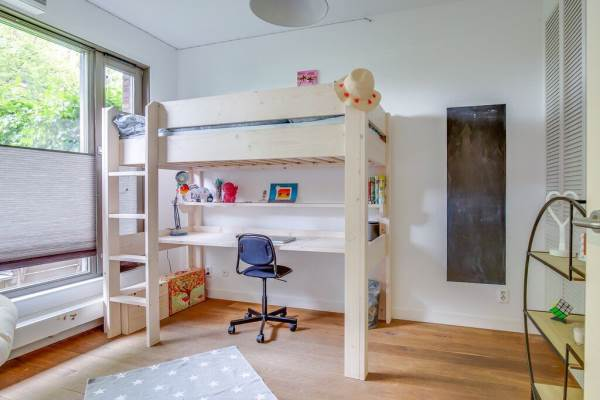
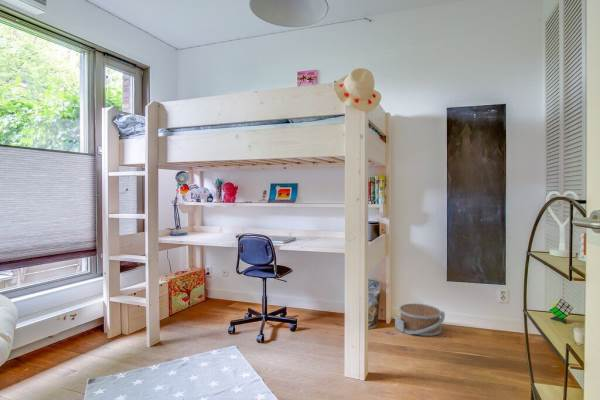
+ basket (419, 319)
